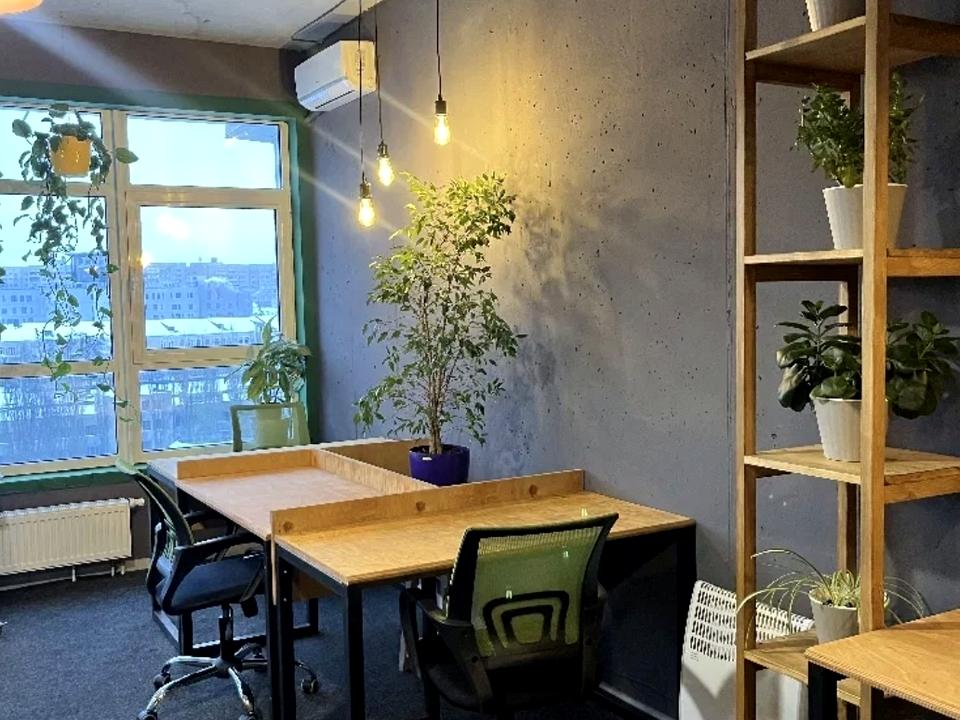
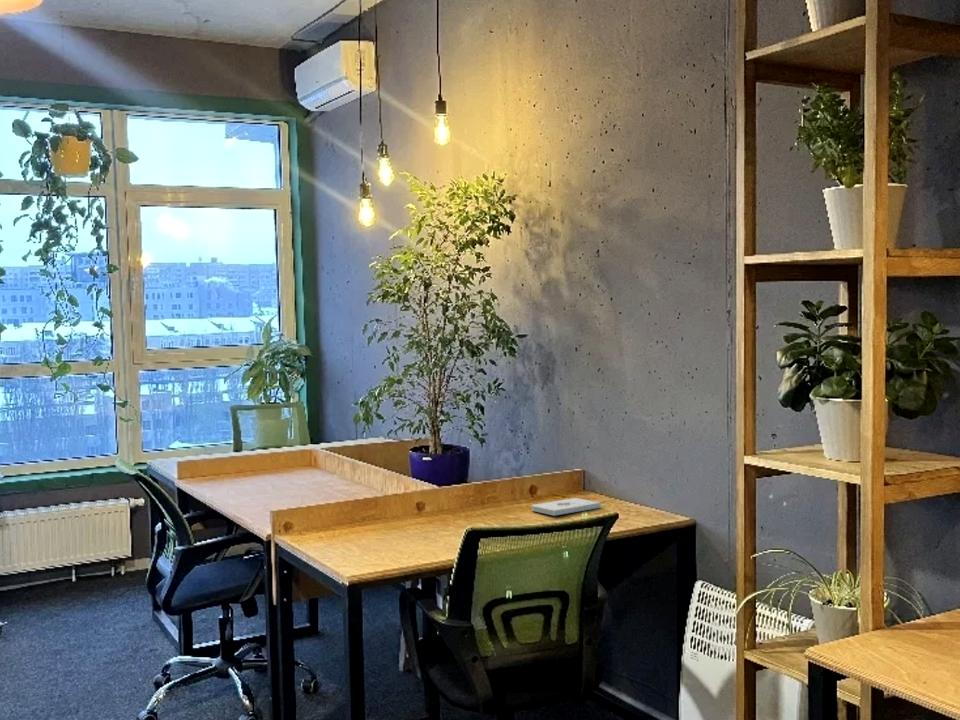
+ notepad (565, 506)
